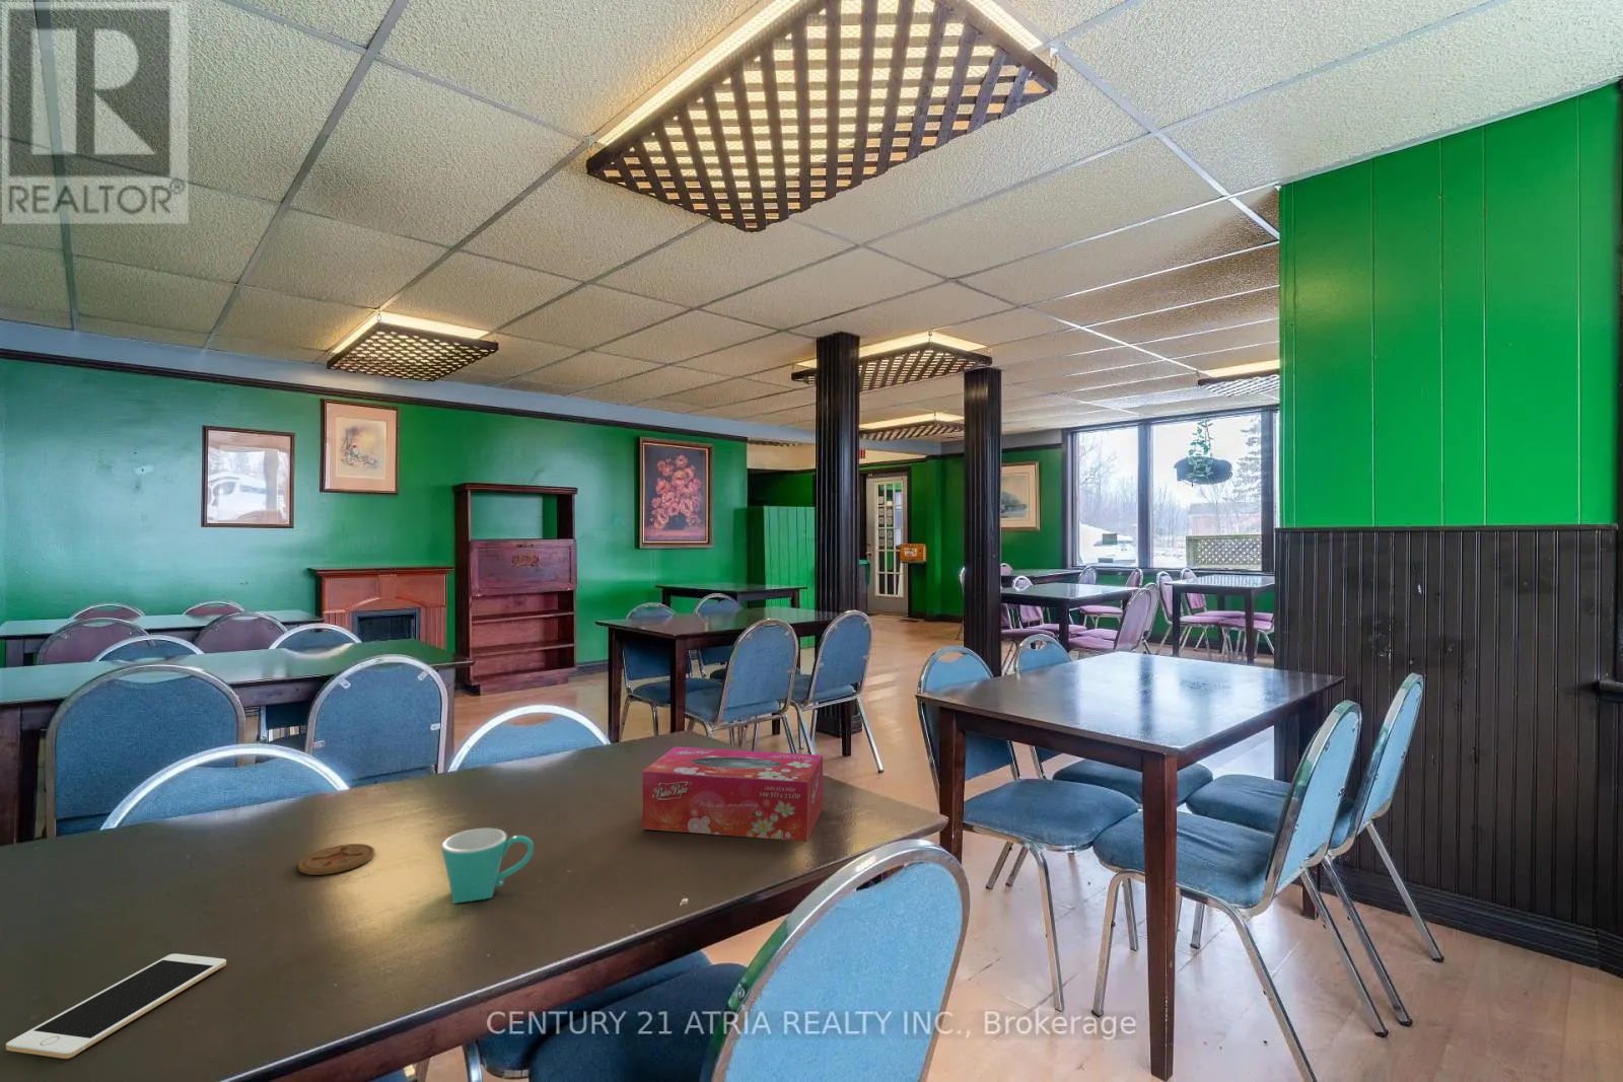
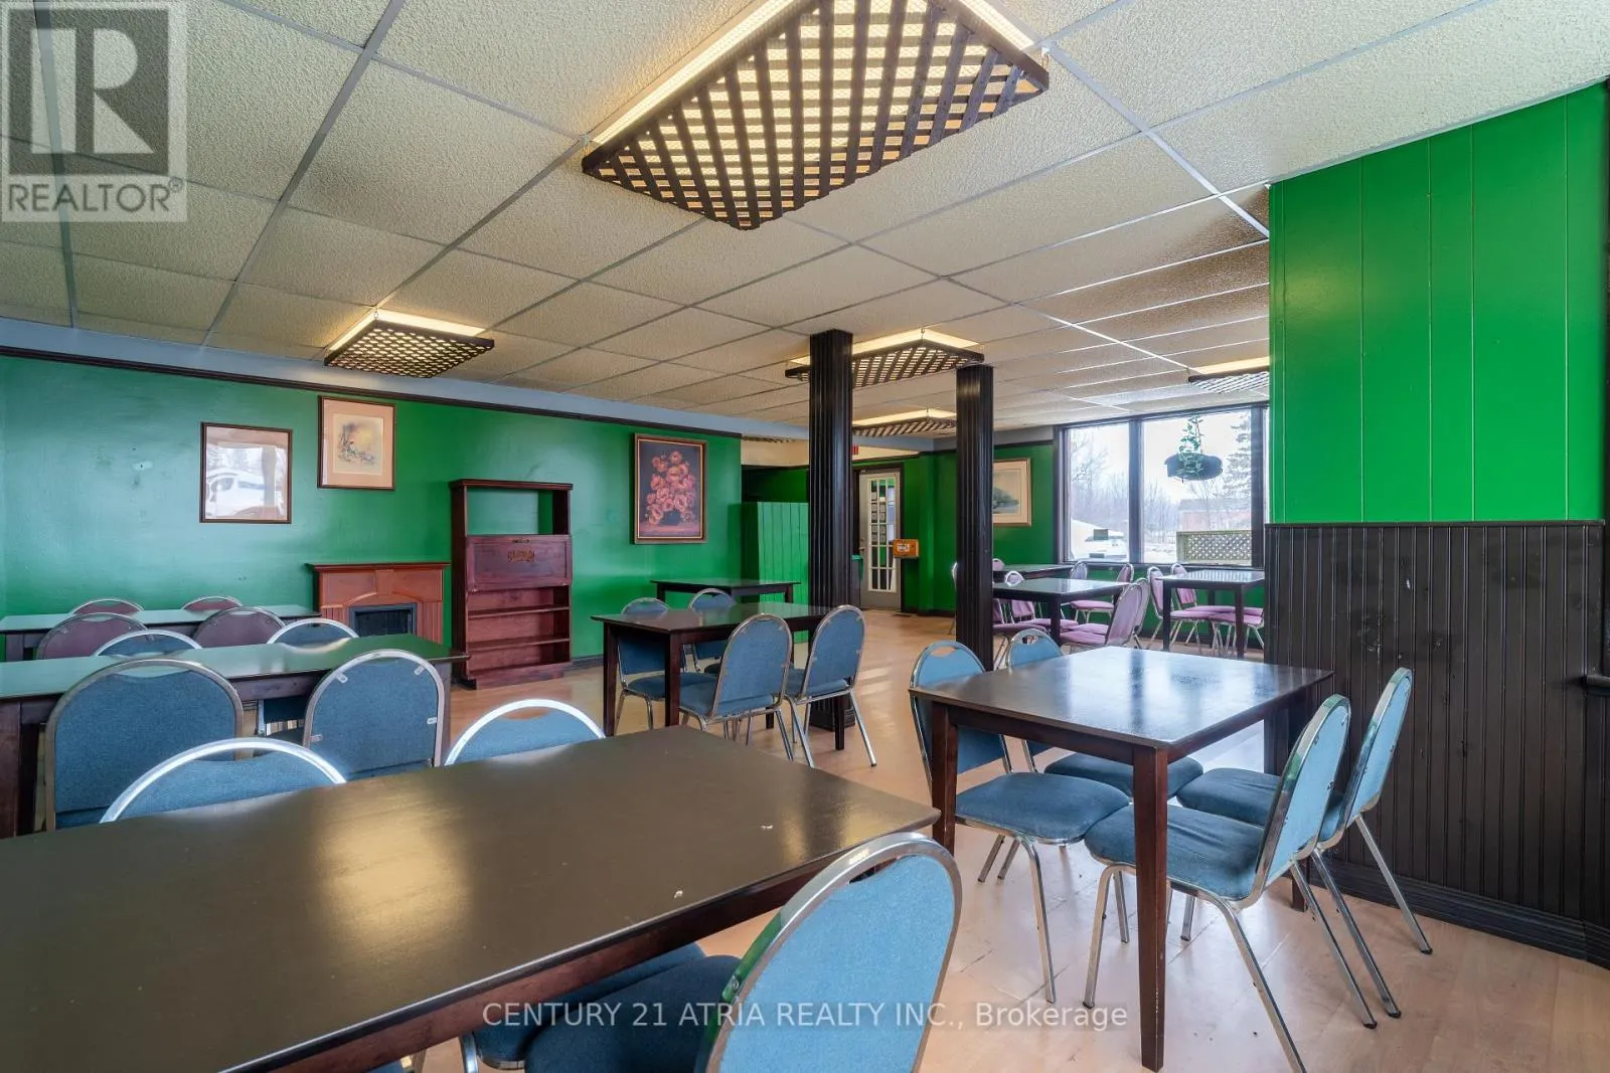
- tissue box (735, 790)
- mug (488, 863)
- cell phone (126, 1000)
- coaster (337, 857)
